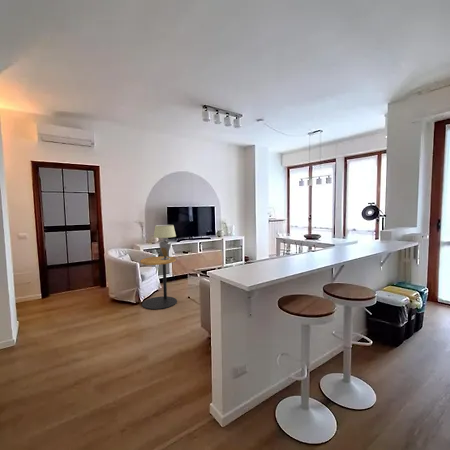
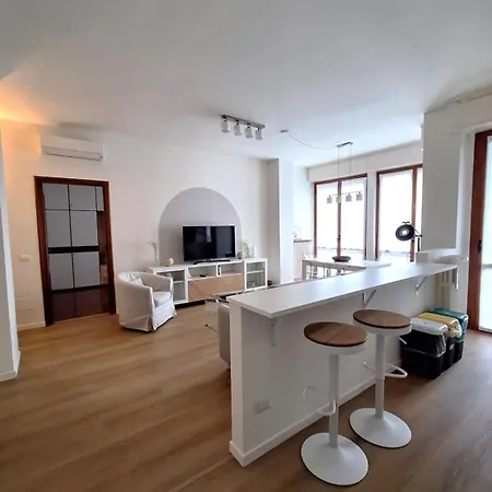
- lampshade (164, 241)
- side table (163, 281)
